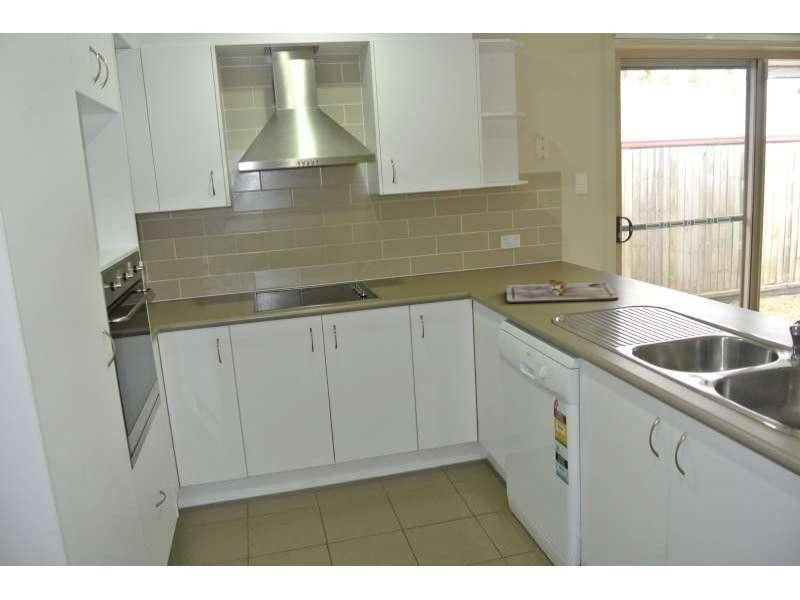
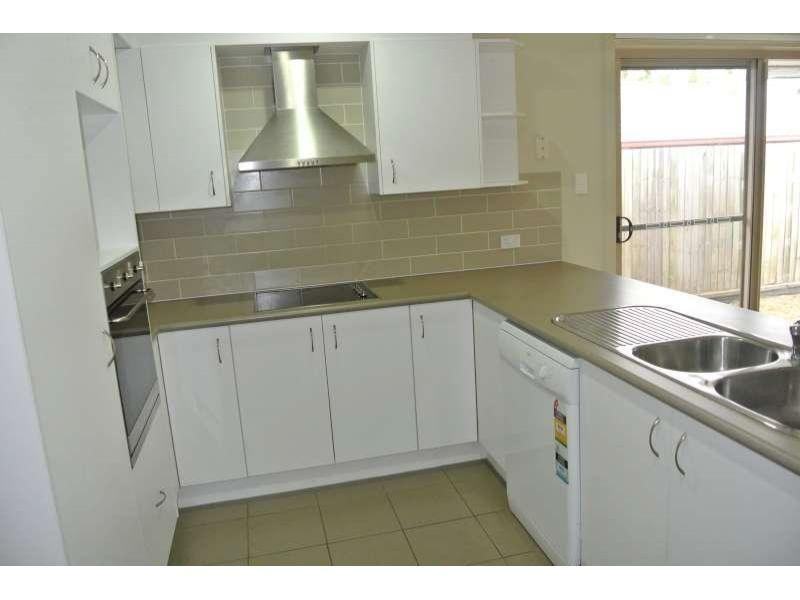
- cutting board (559, 288)
